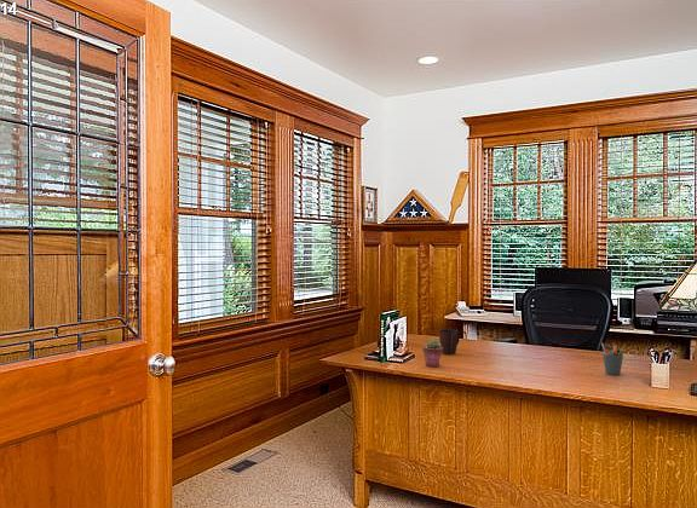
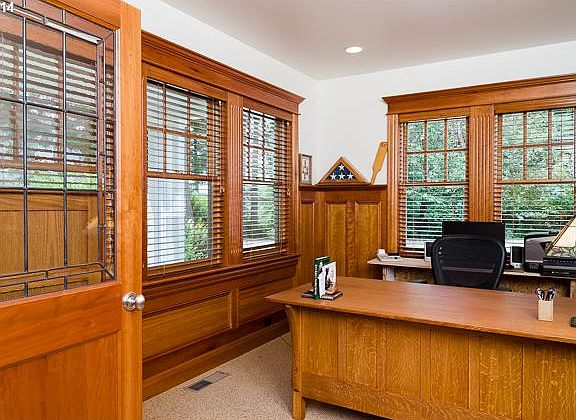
- potted succulent (432, 352)
- pen holder (612, 358)
- mug (449, 341)
